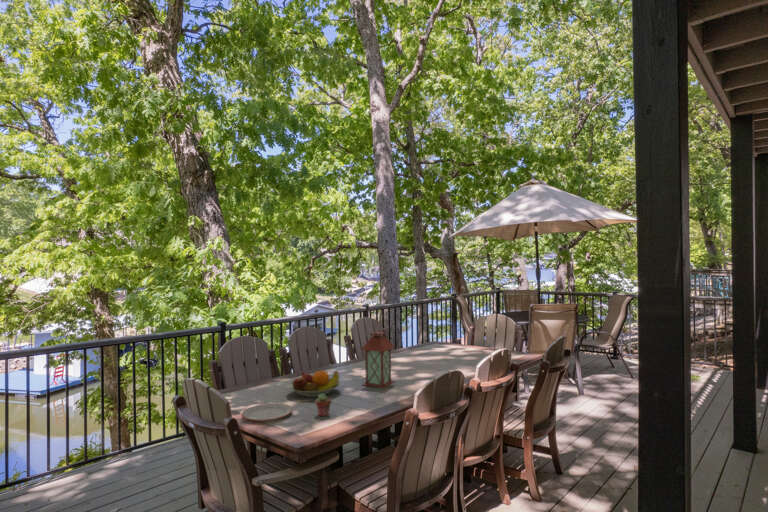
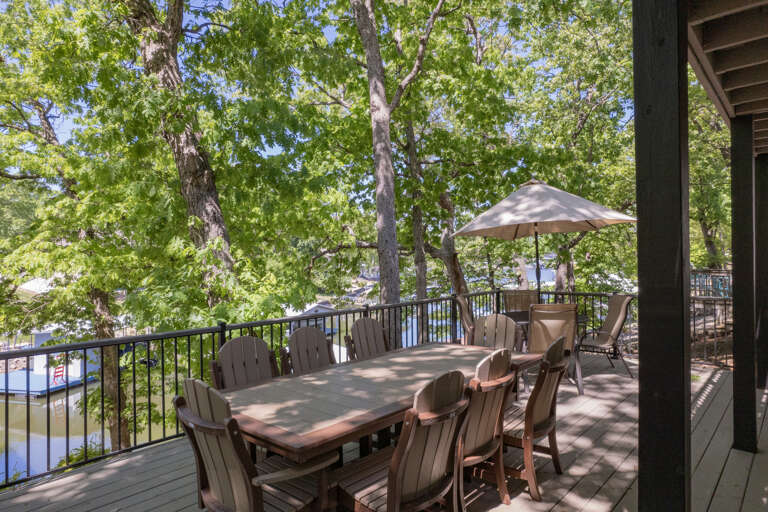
- potted succulent (323, 404)
- plate (267, 413)
- fruit bowl (314, 381)
- lantern (378, 351)
